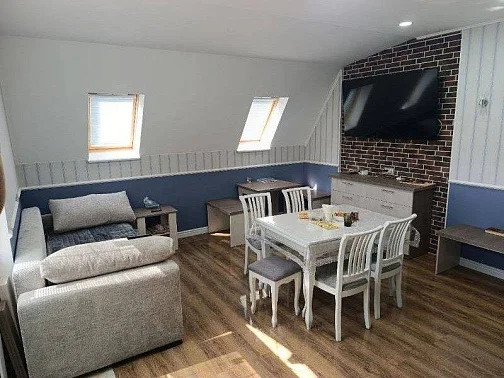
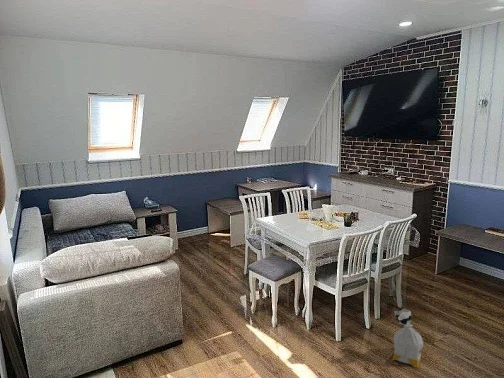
+ bag (407, 334)
